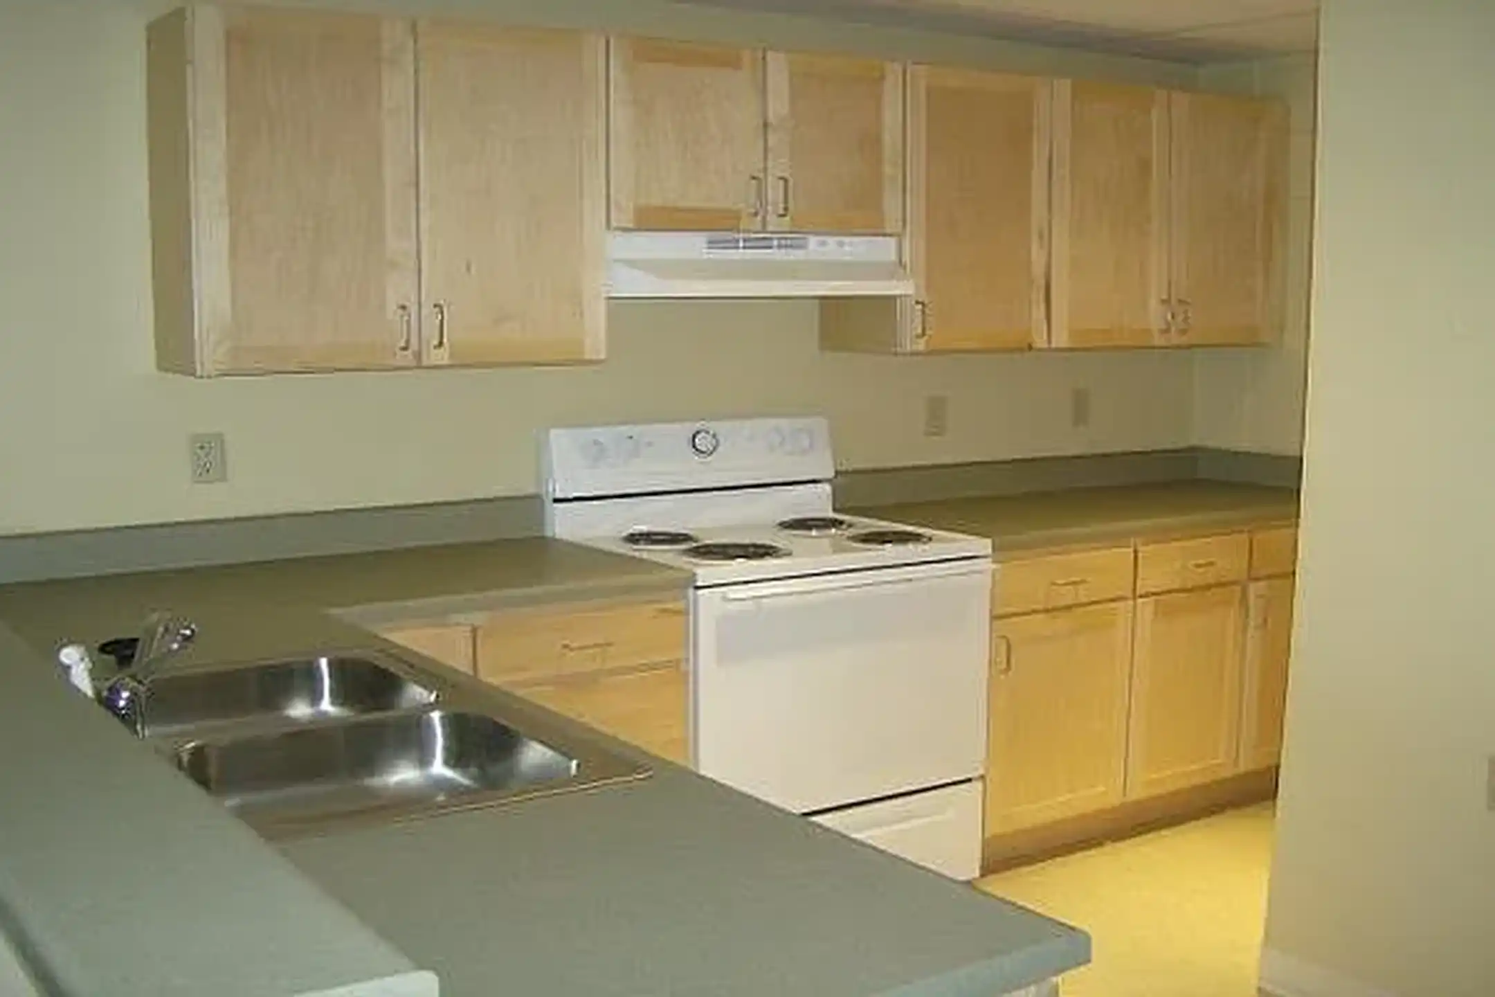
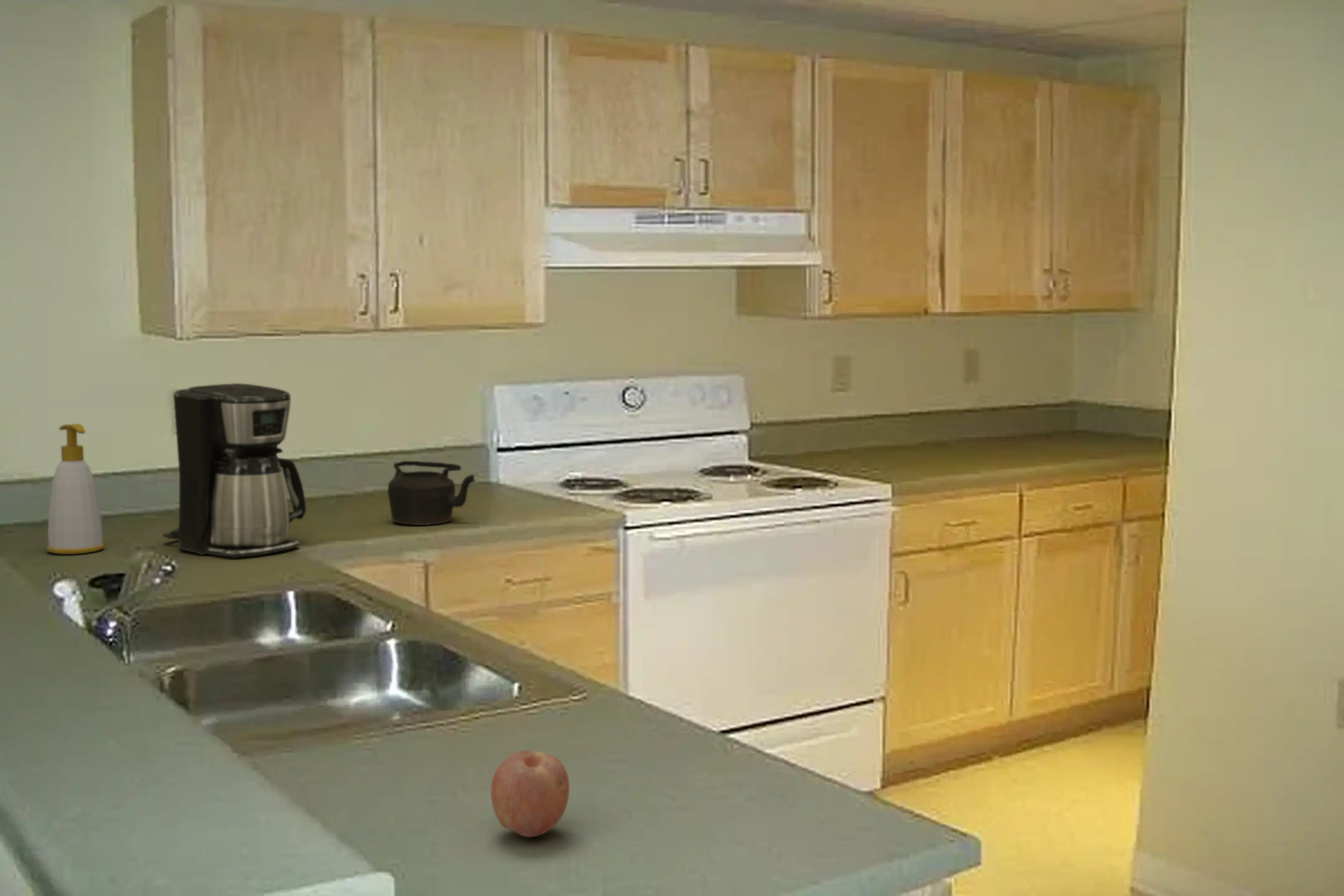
+ fruit (531, 794)
+ teapot (429, 493)
+ coffee maker (238, 465)
+ soap bottle (73, 487)
